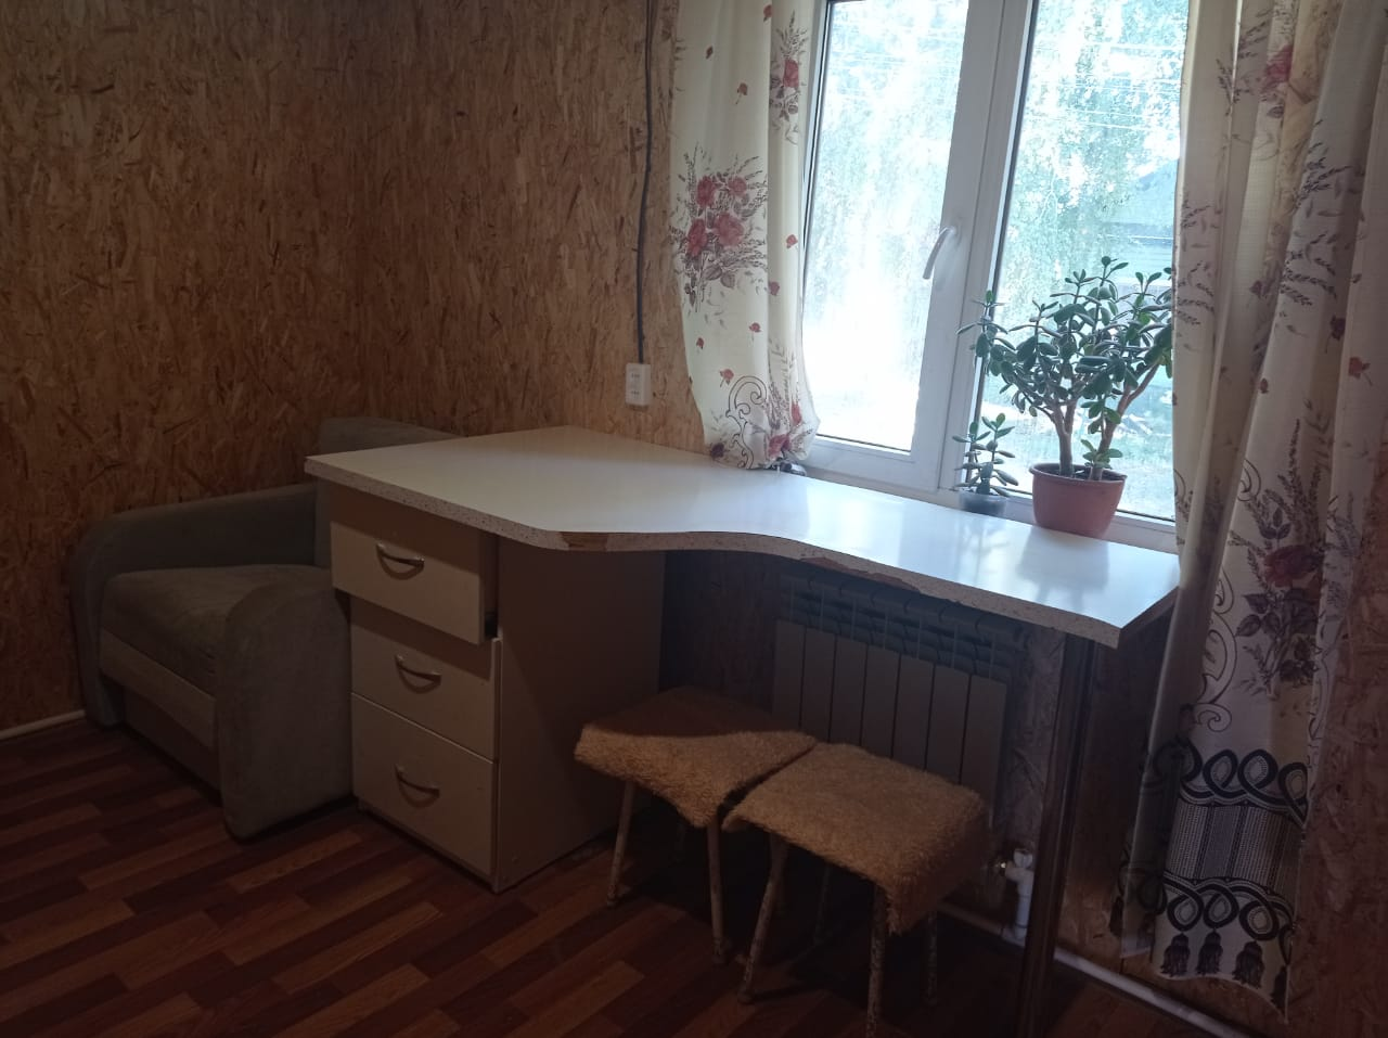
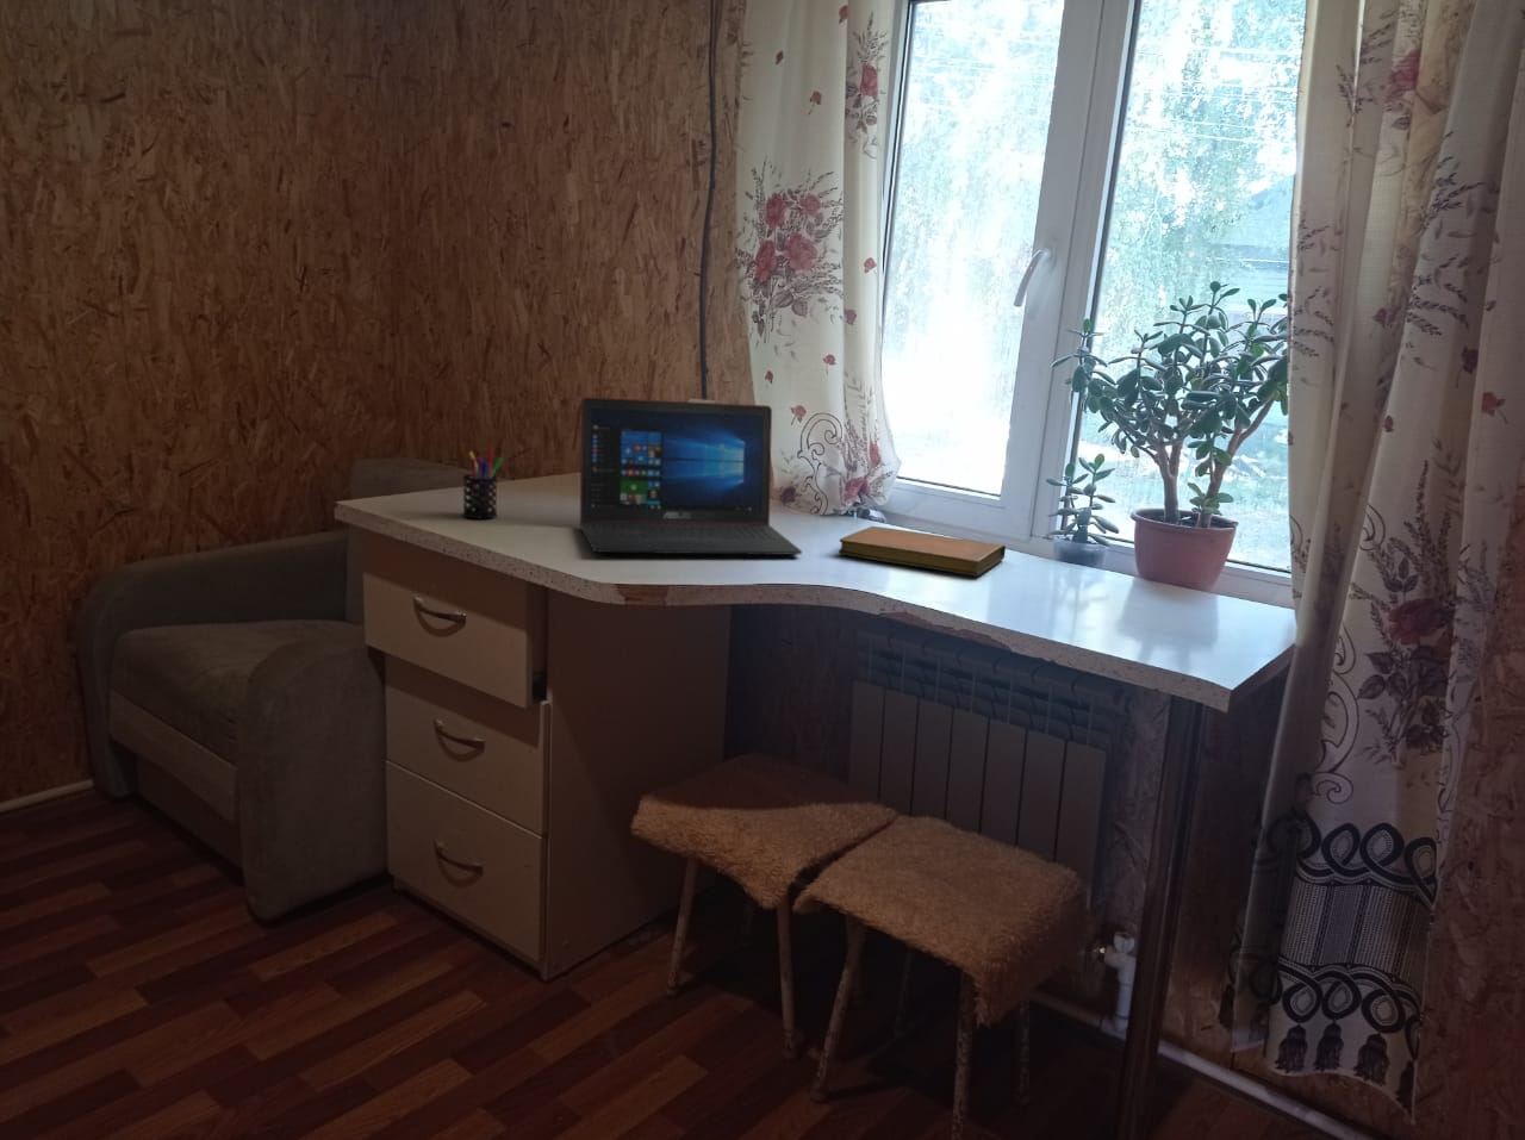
+ pen holder (484, 481)
+ laptop (689, 474)
+ notebook (922, 548)
